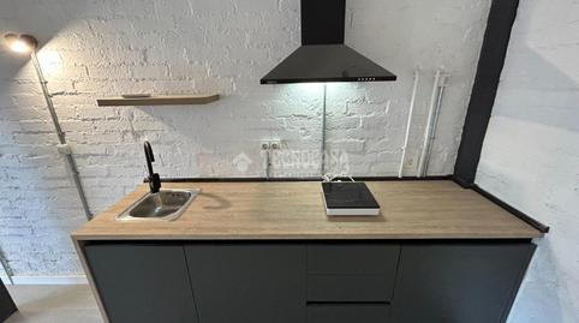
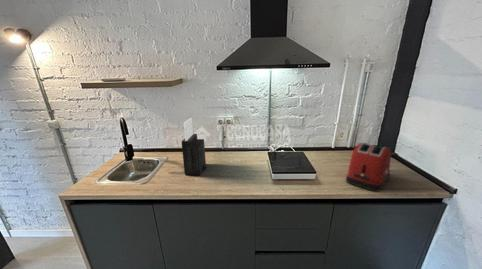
+ toaster (370, 162)
+ knife block (195, 145)
